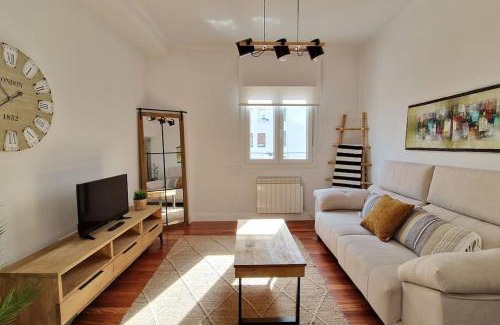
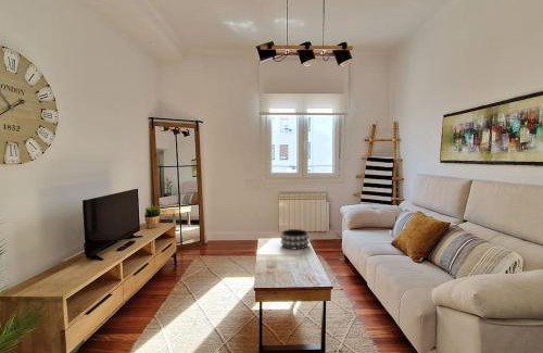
+ decorative bowl (294, 238)
